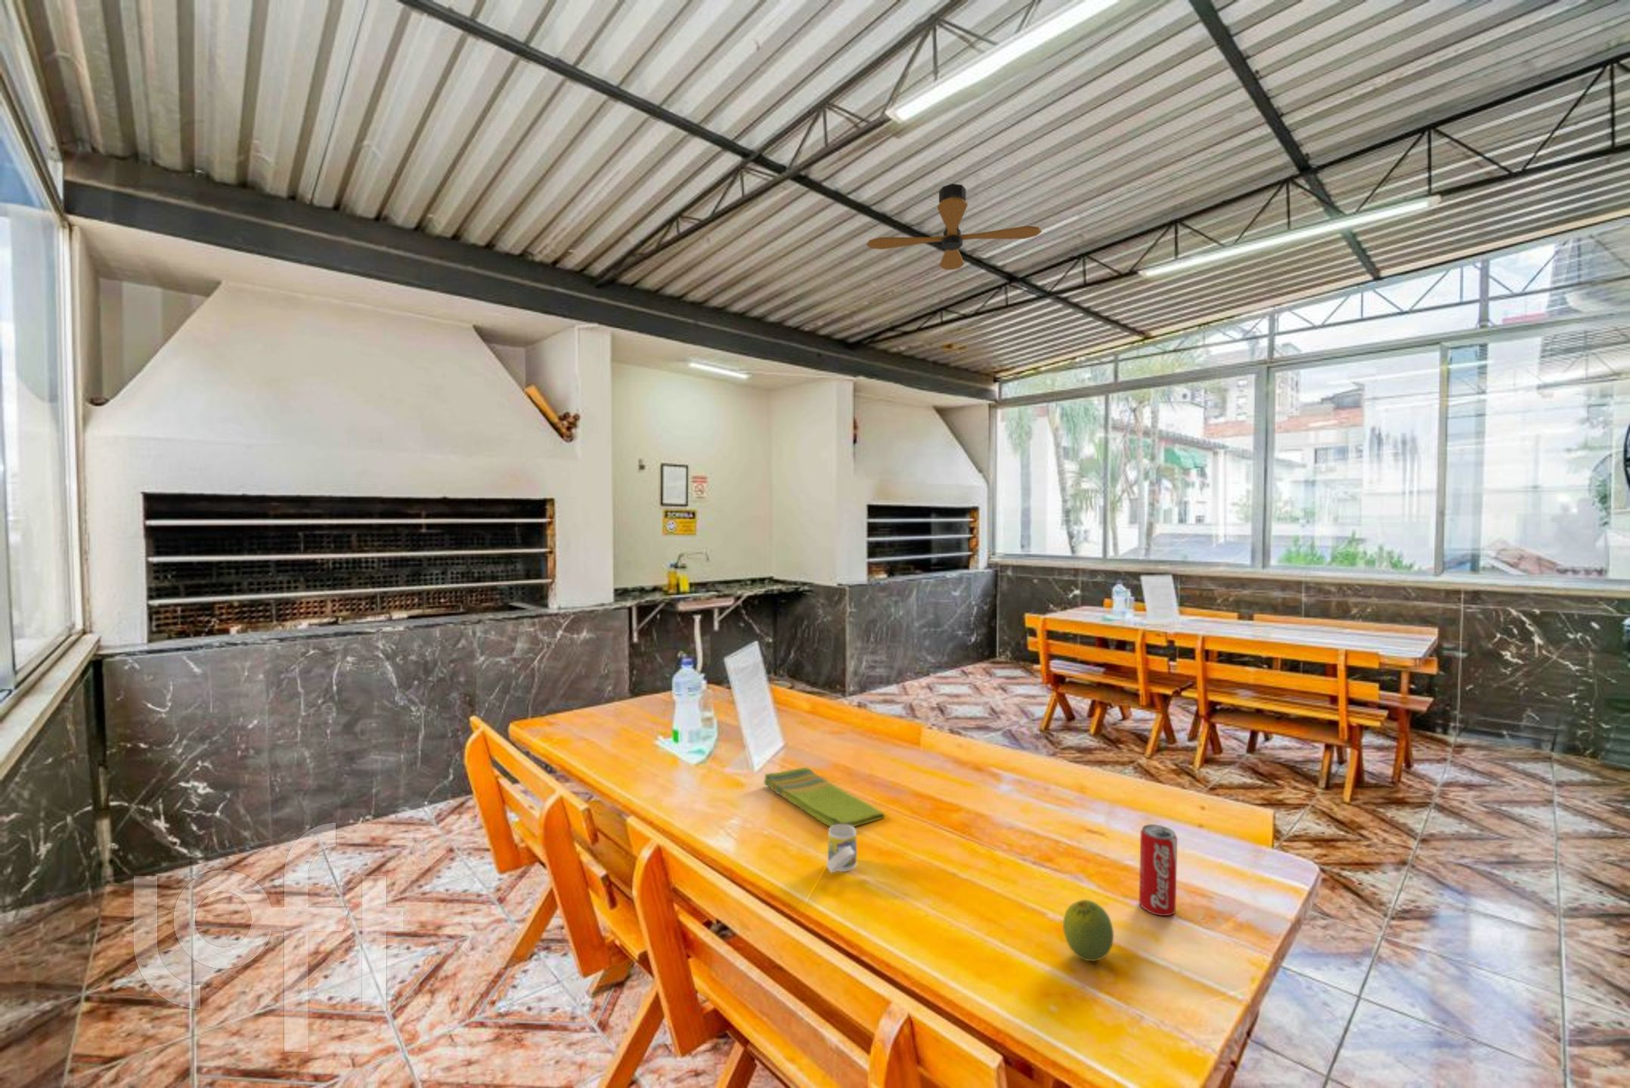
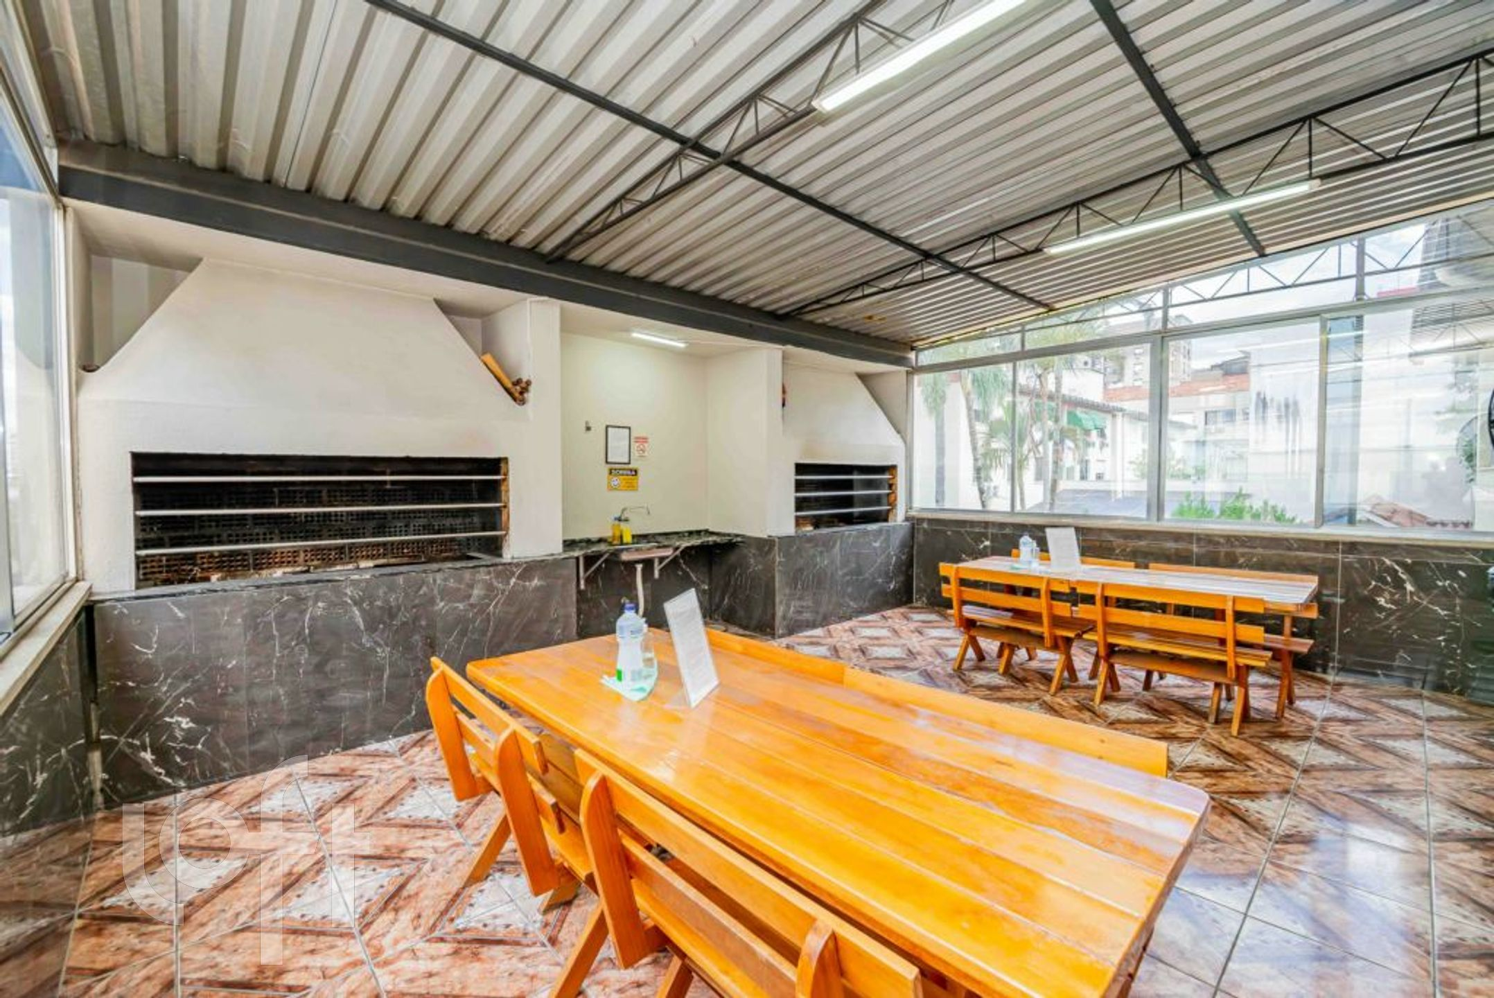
- ceiling fan (952, 217)
- beverage can (1158, 869)
- cup (841, 855)
- dish towel (820, 795)
- fruit (1088, 929)
